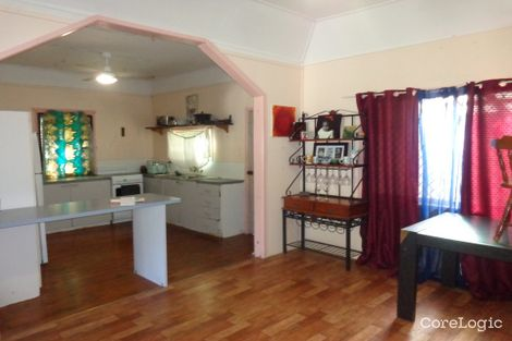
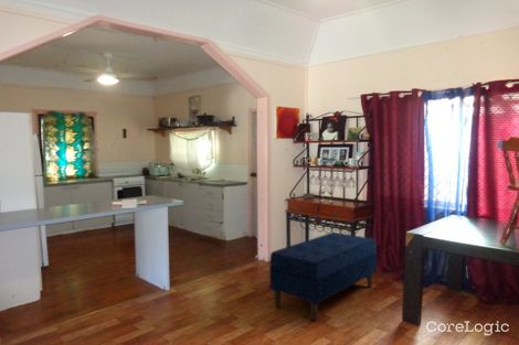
+ bench (326, 270)
